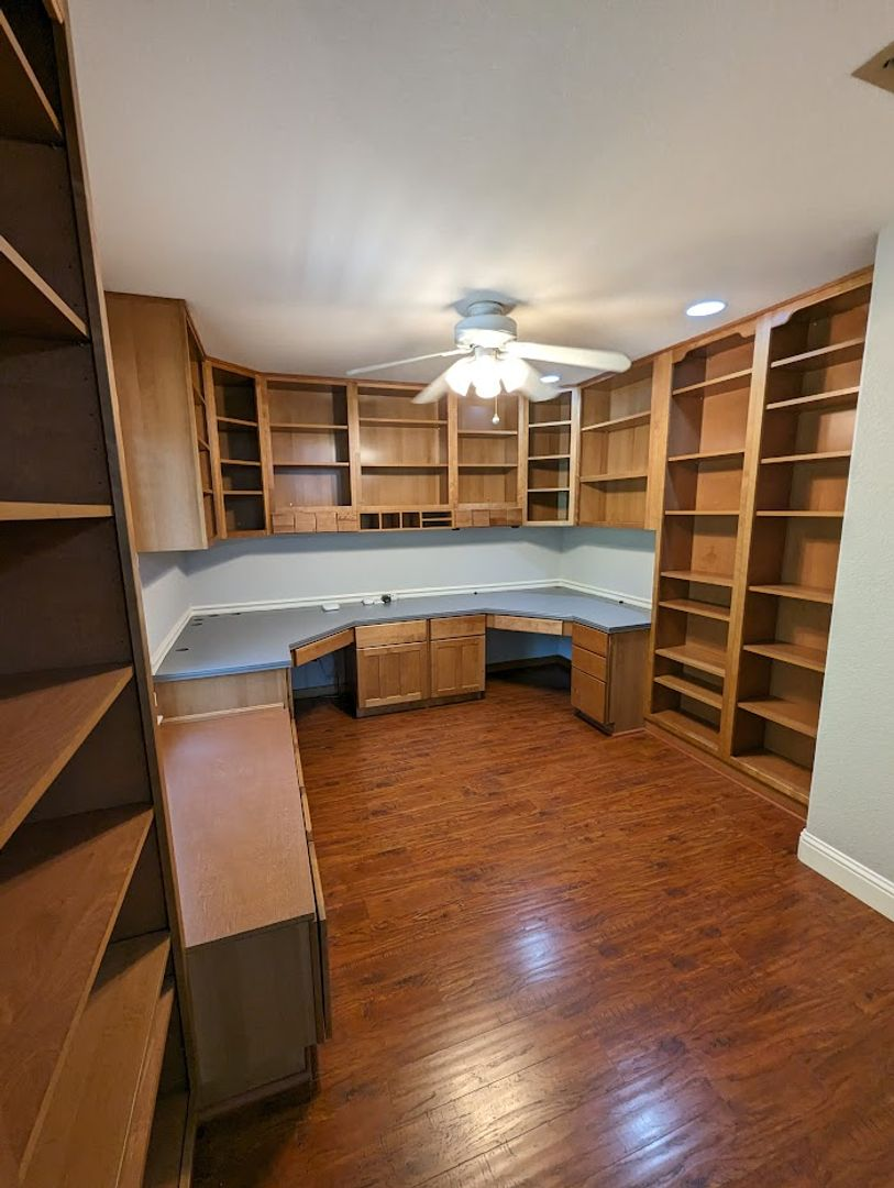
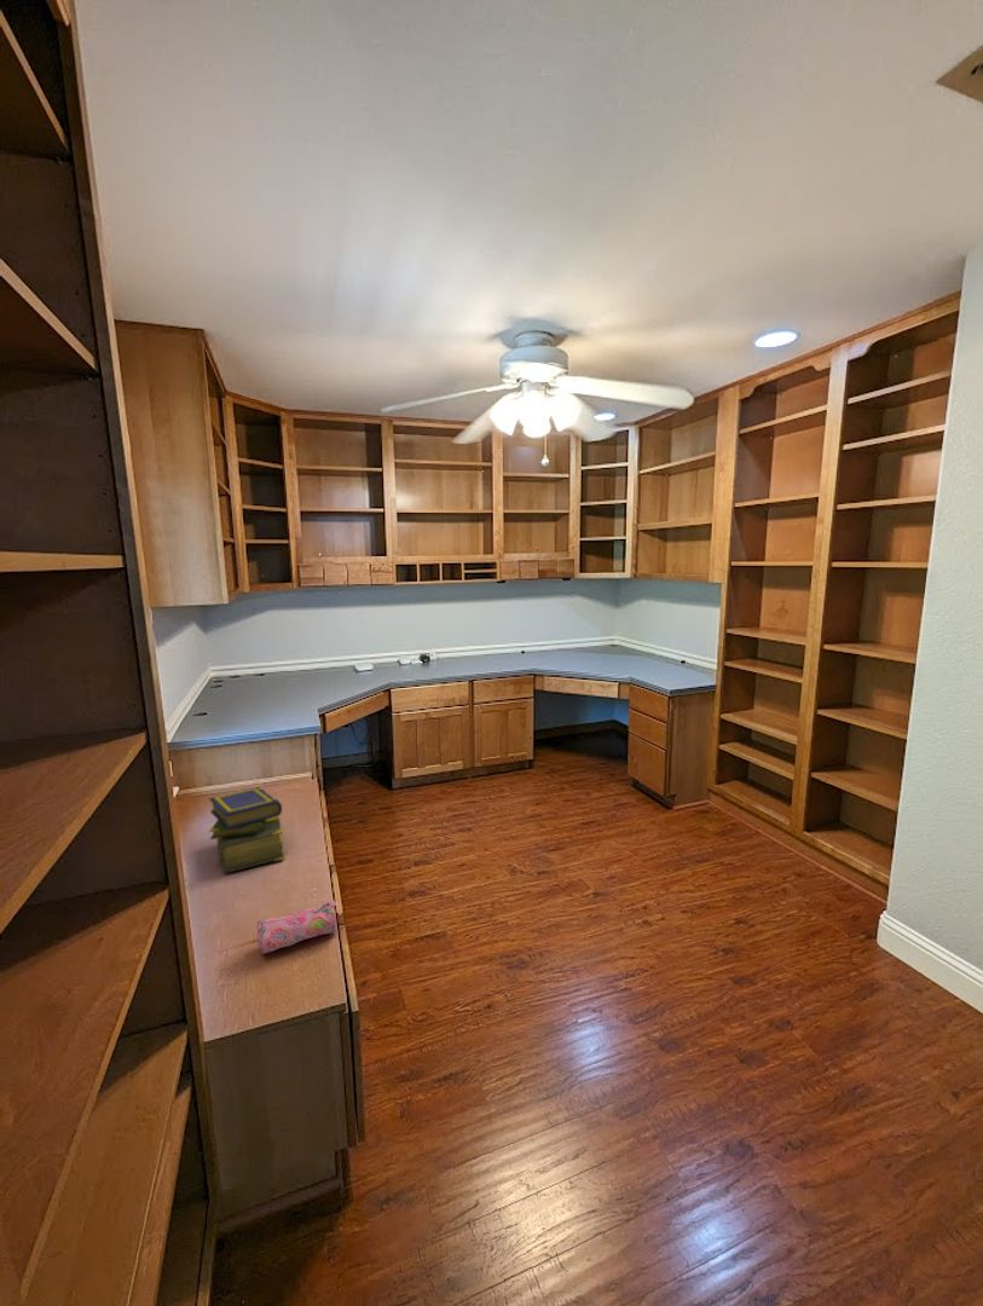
+ pencil case (297, 925)
+ stack of books (245, 824)
